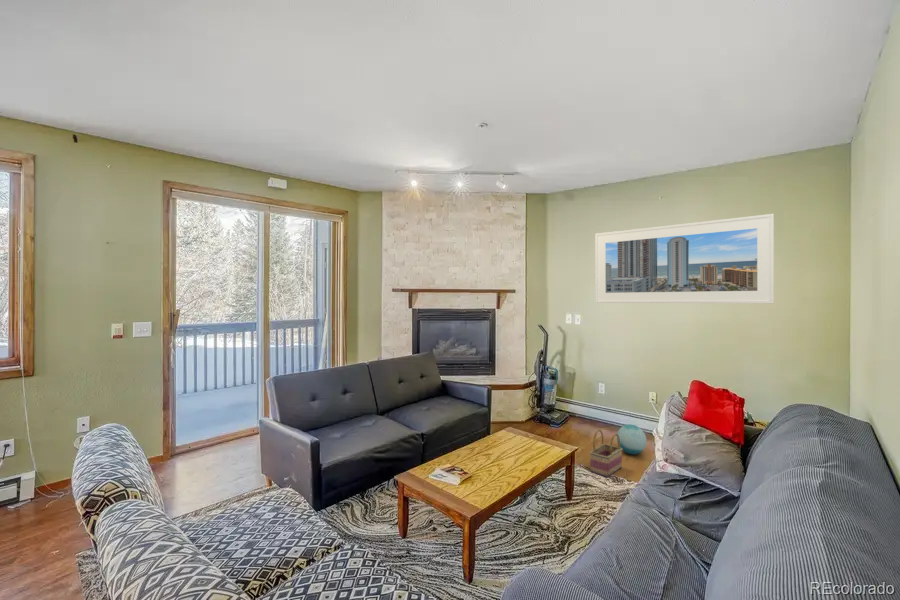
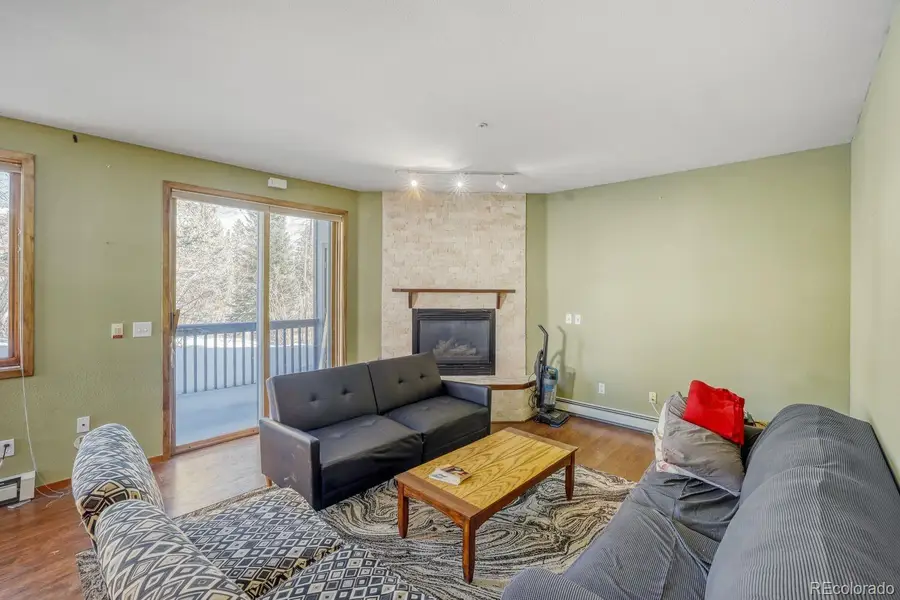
- ball (631, 439)
- basket (606, 450)
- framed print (673, 264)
